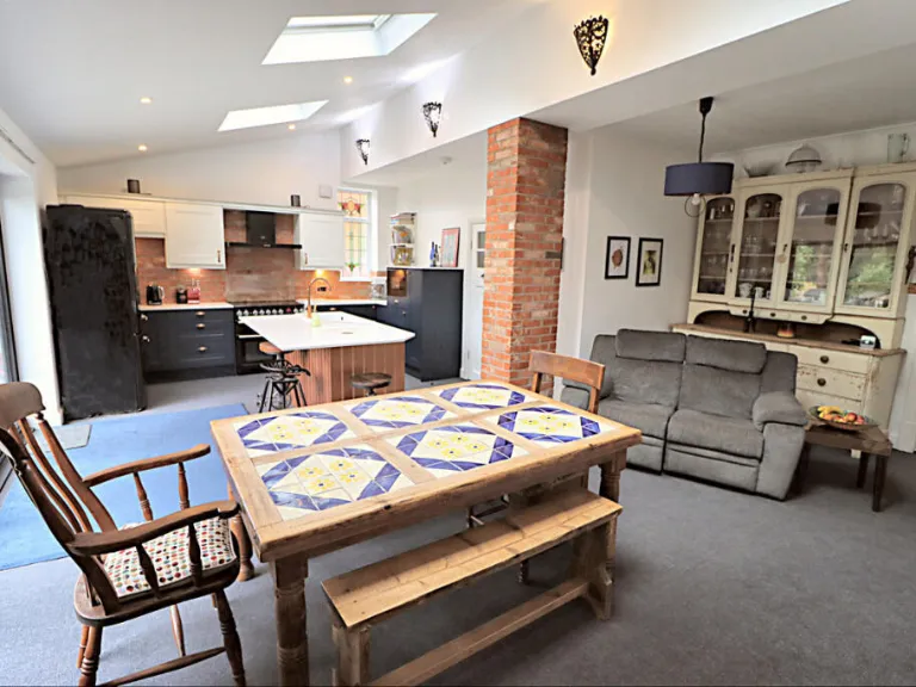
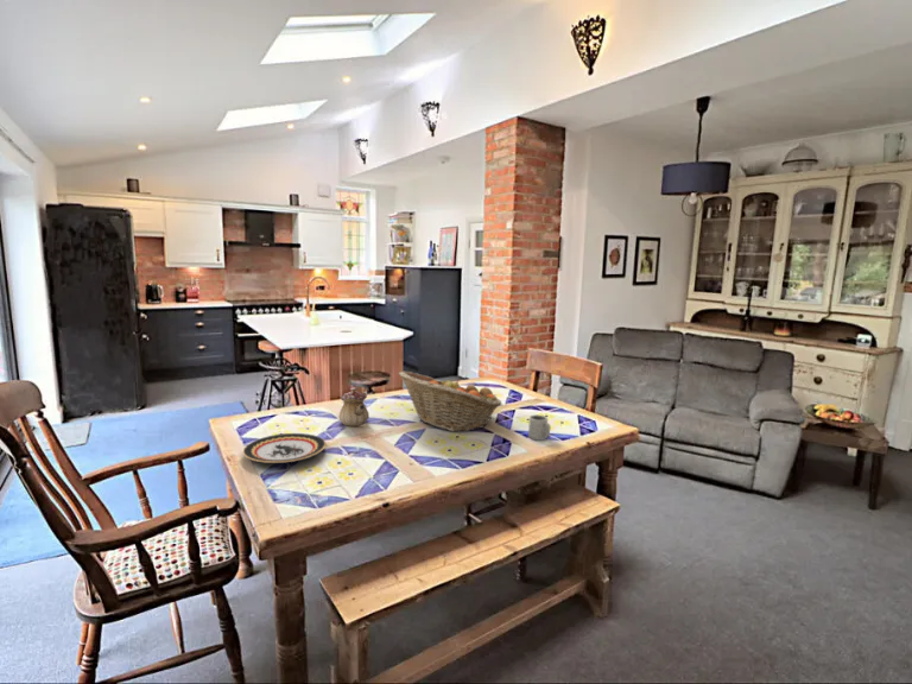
+ fruit basket (449, 395)
+ plate (285, 449)
+ teapot (353, 404)
+ cup (539, 428)
